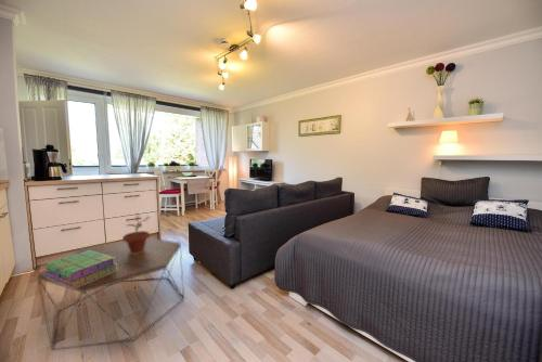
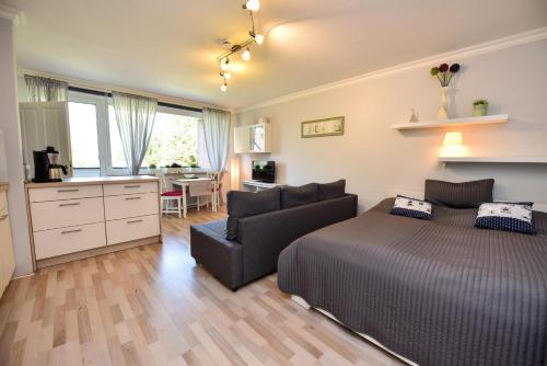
- coffee table (121, 281)
- potted plant (137, 231)
- stack of books (81, 266)
